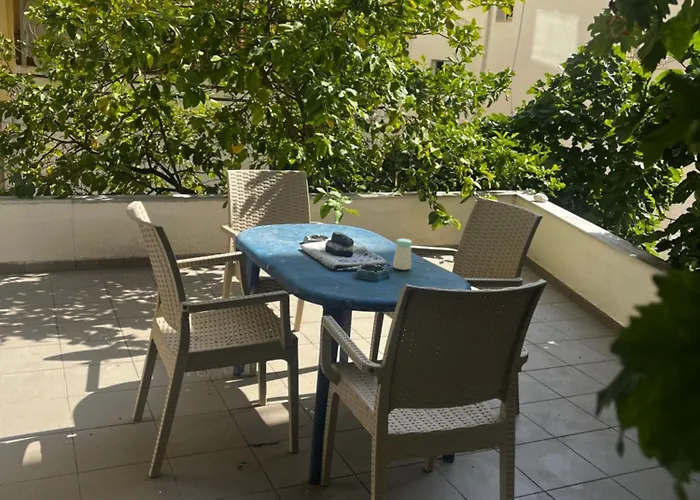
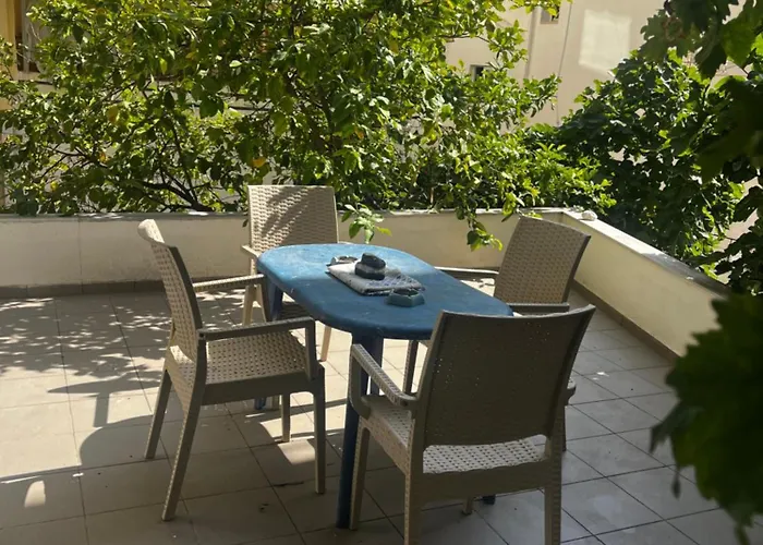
- salt shaker (403, 253)
